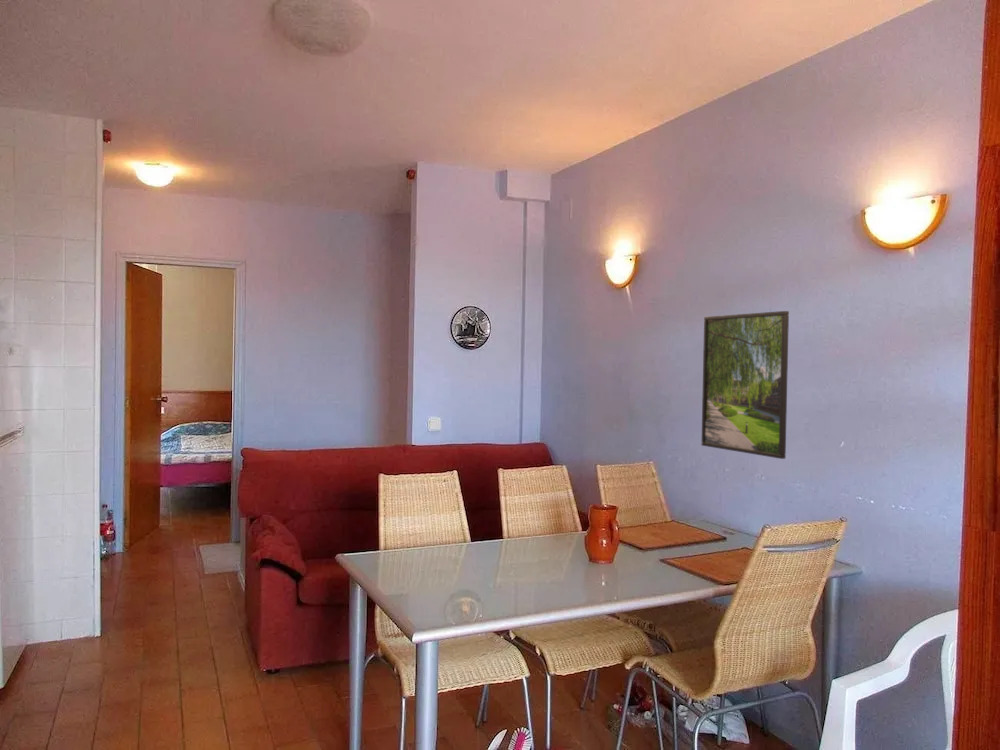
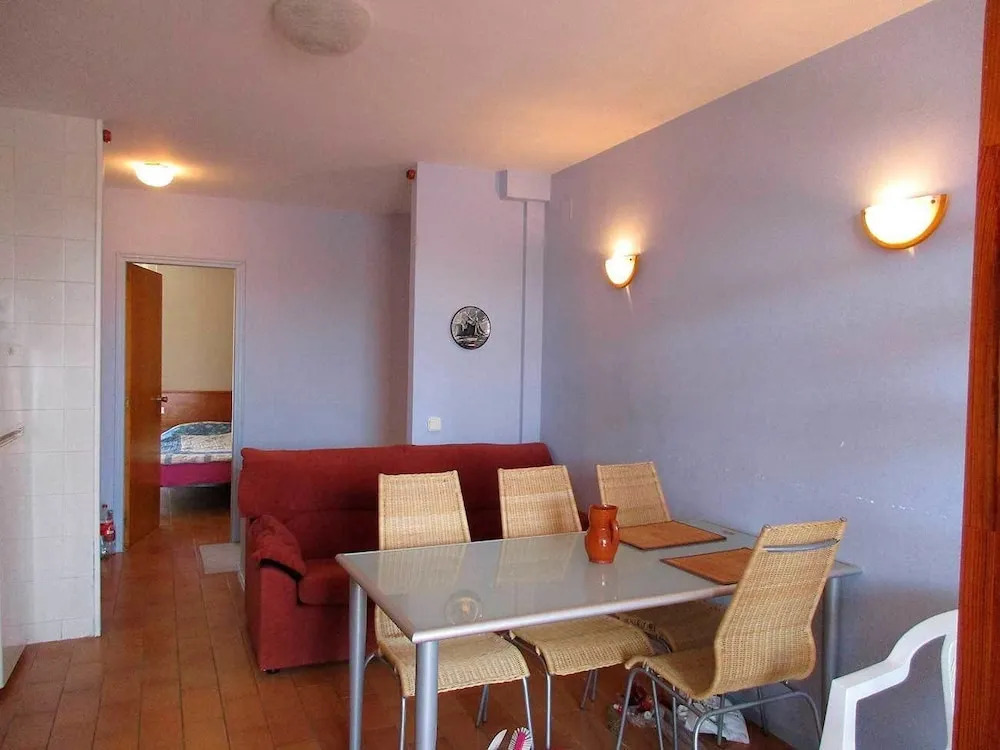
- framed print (742, 383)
